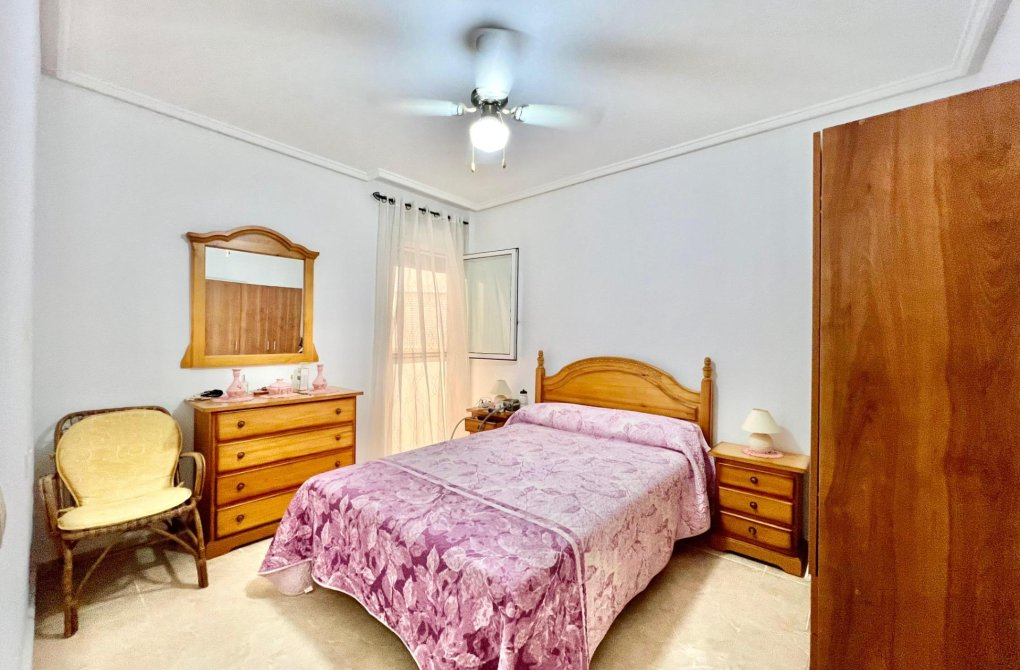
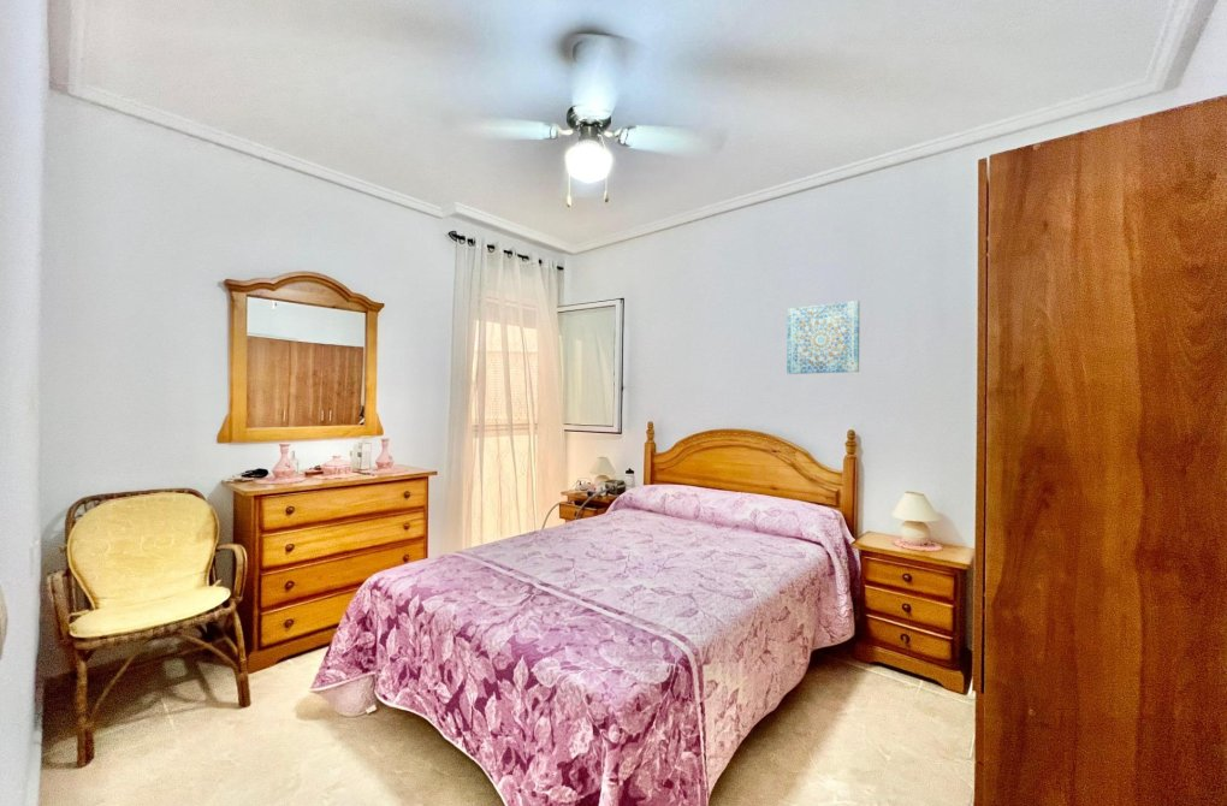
+ wall art (822, 338)
